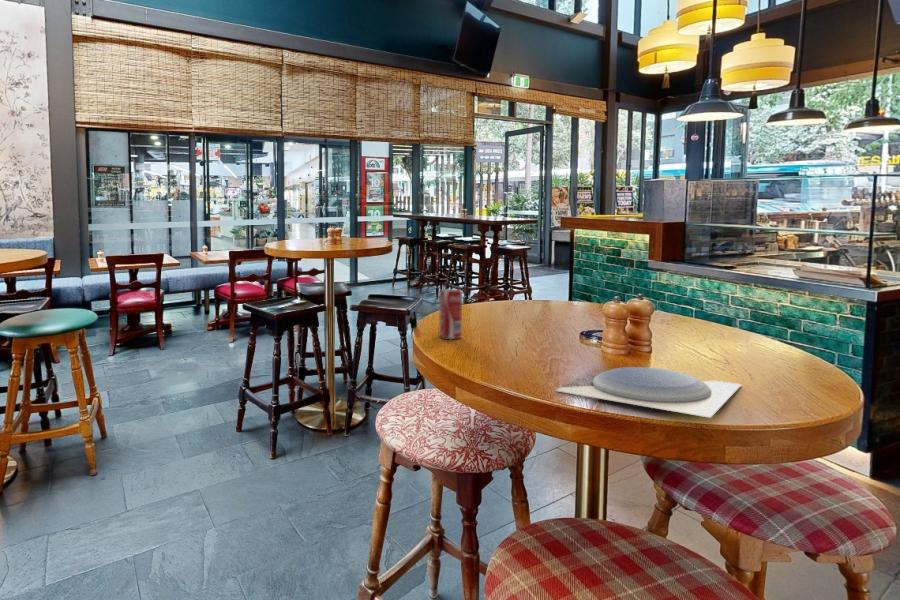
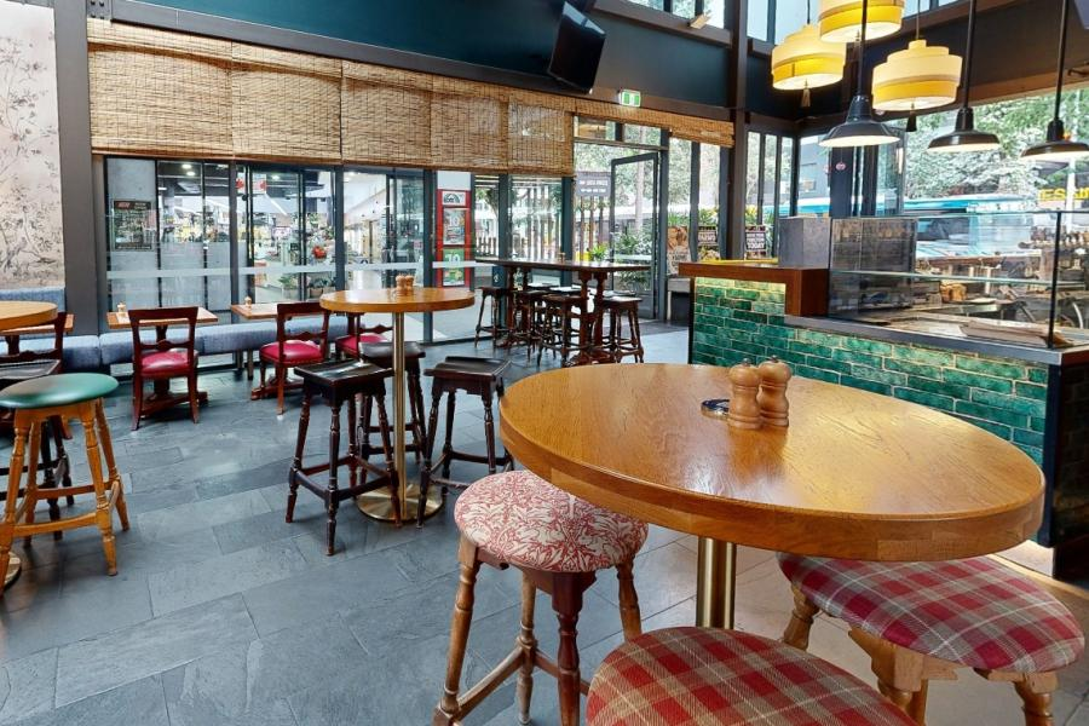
- plate (650, 379)
- beverage can (450, 313)
